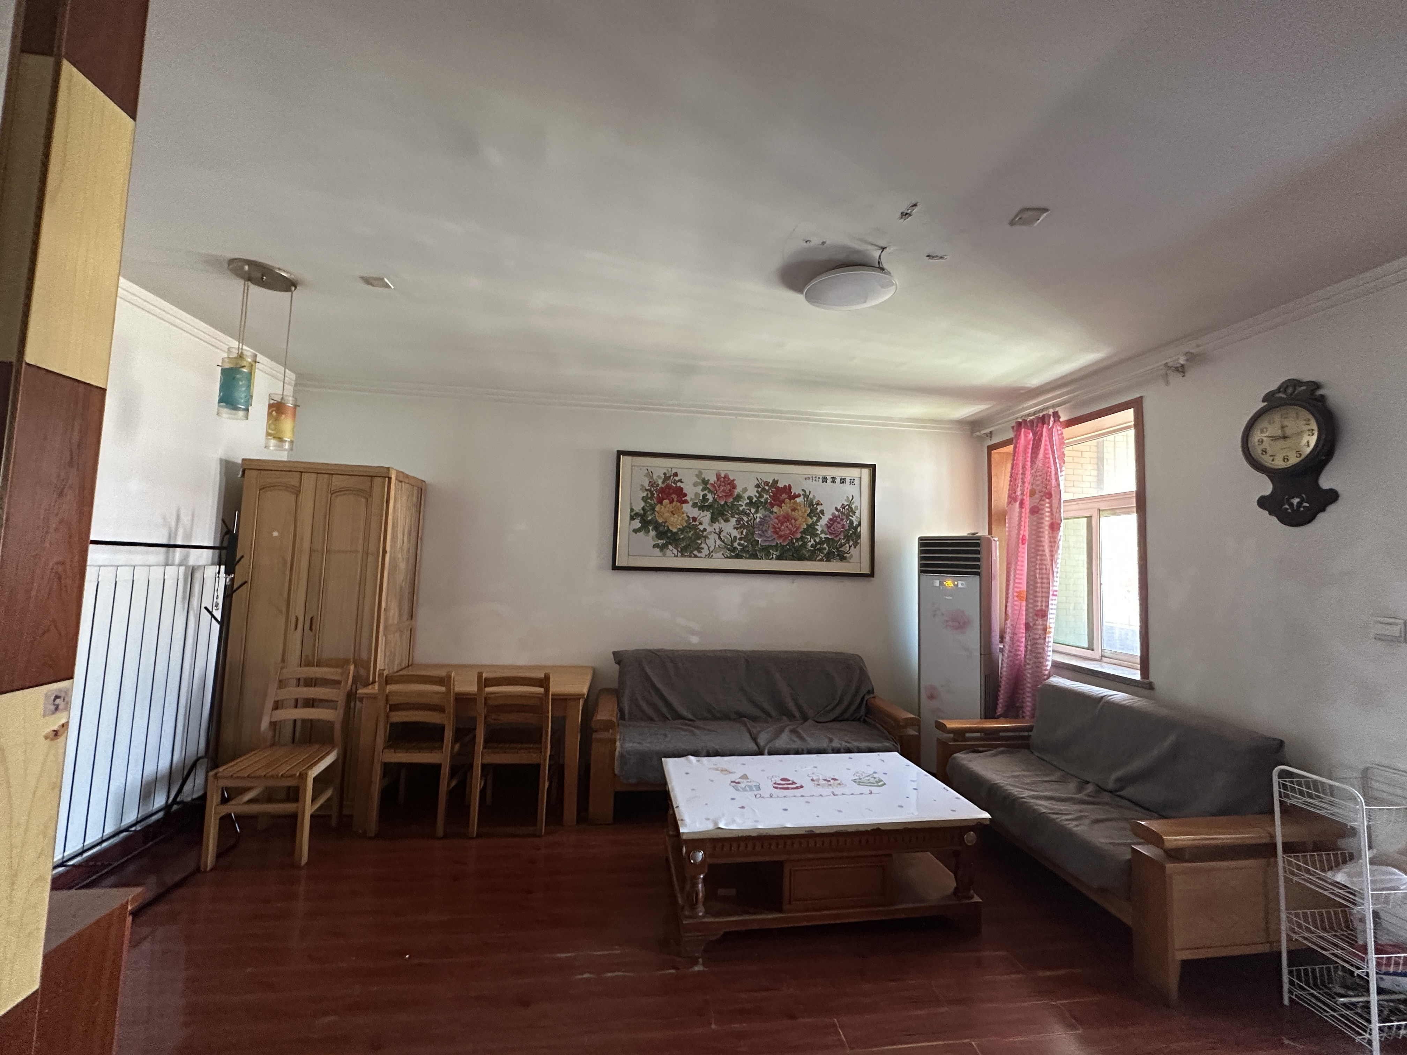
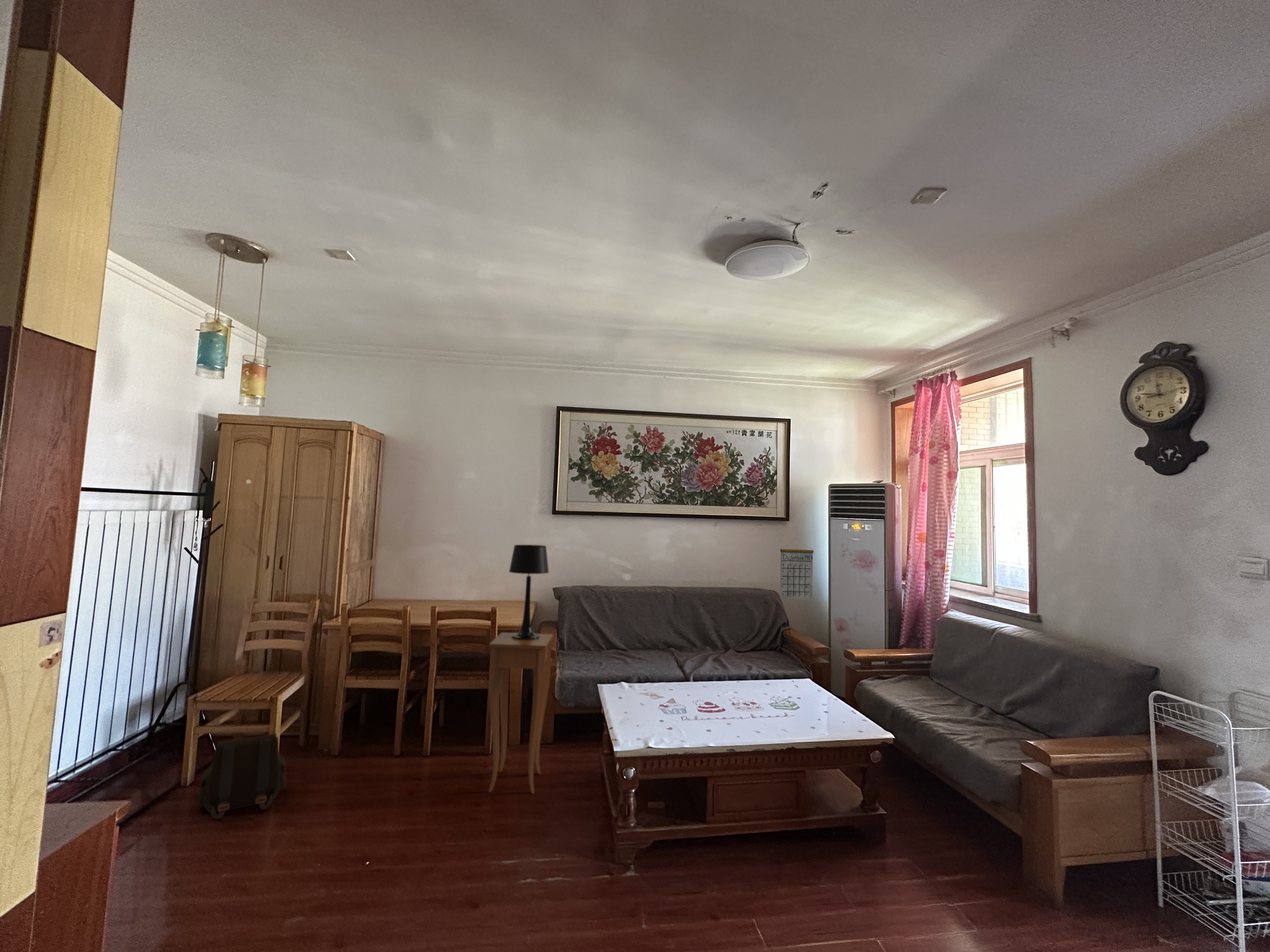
+ calendar (797, 568)
+ table lamp (528, 591)
+ satchel (245, 769)
+ side table (508, 710)
